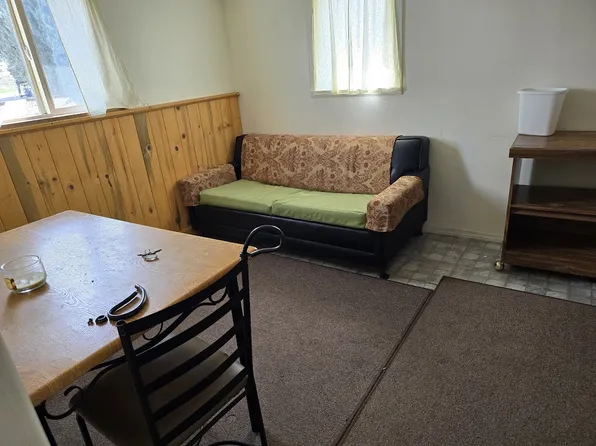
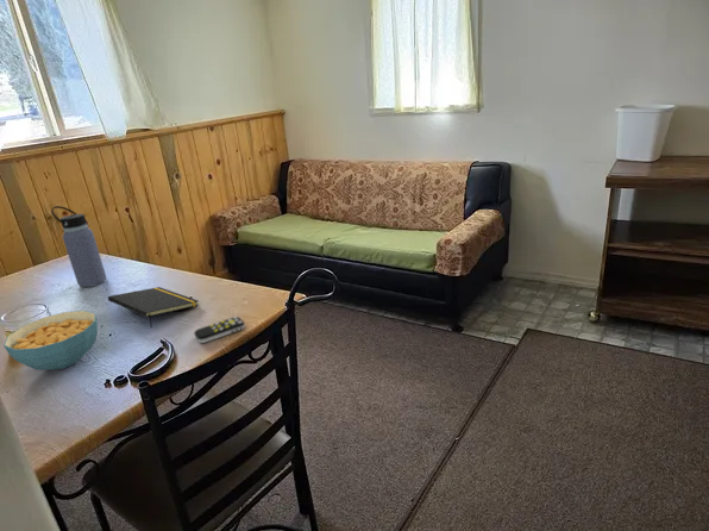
+ water bottle (80, 245)
+ notepad (152, 300)
+ cereal bowl (58, 345)
+ remote control (219, 329)
